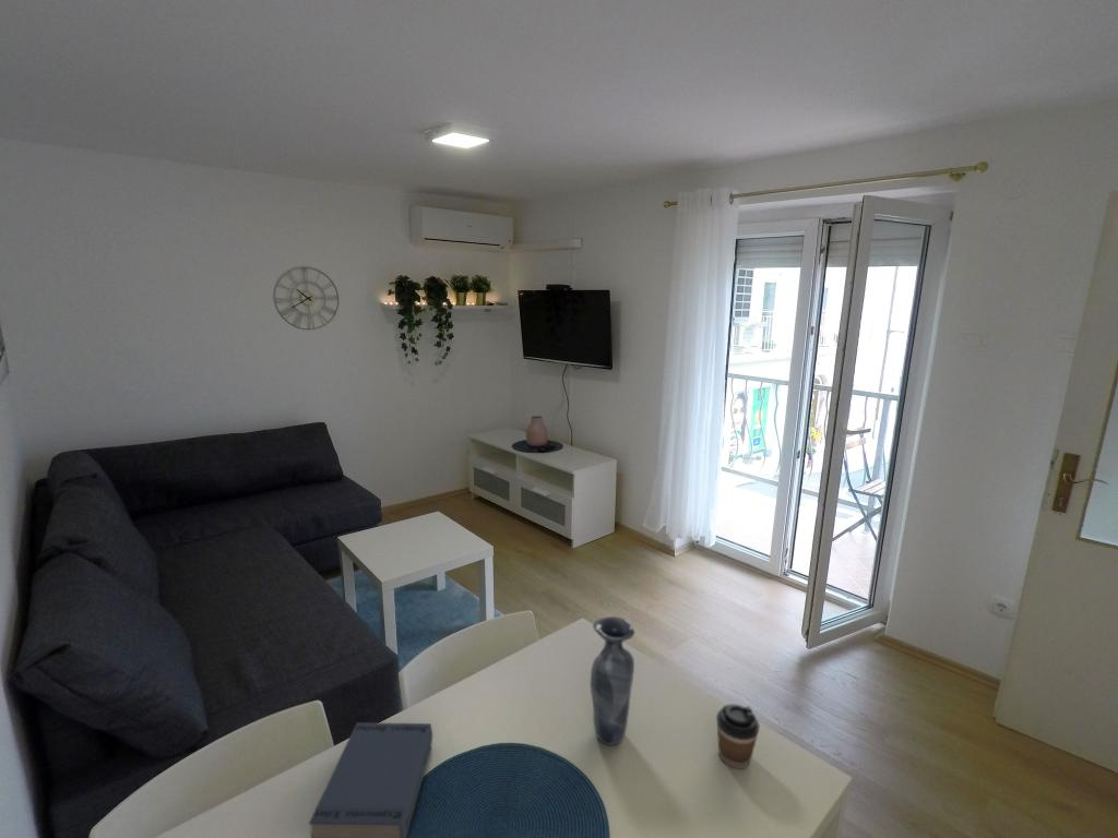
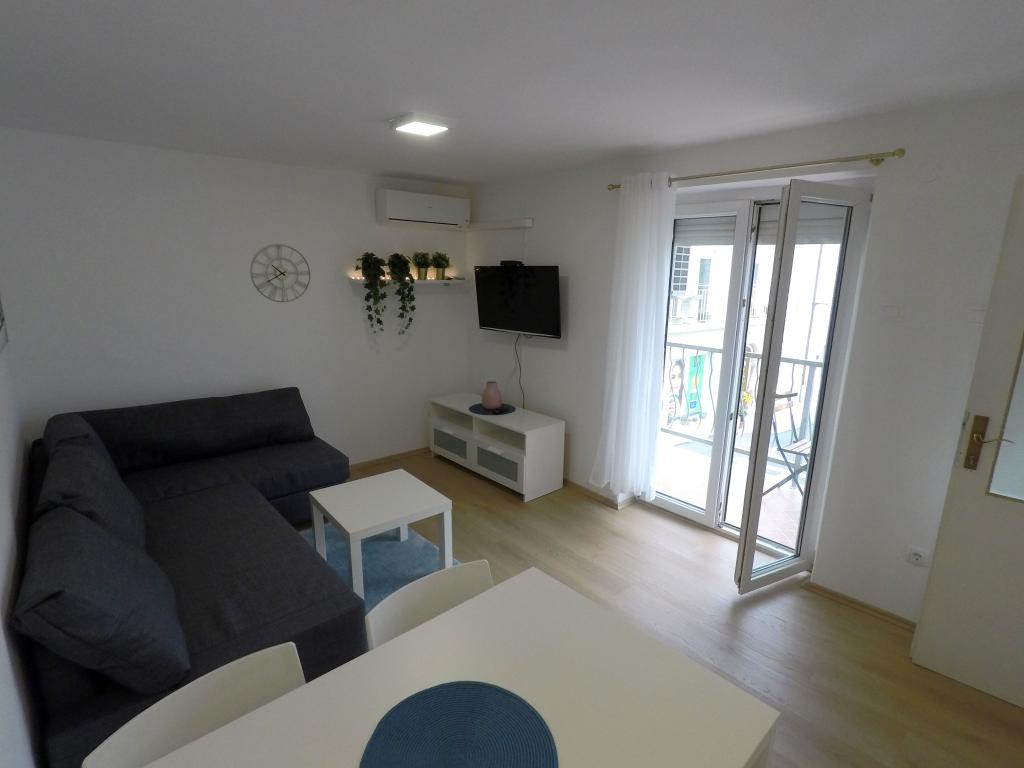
- coffee cup (736, 733)
- book (377, 780)
- vase (611, 682)
